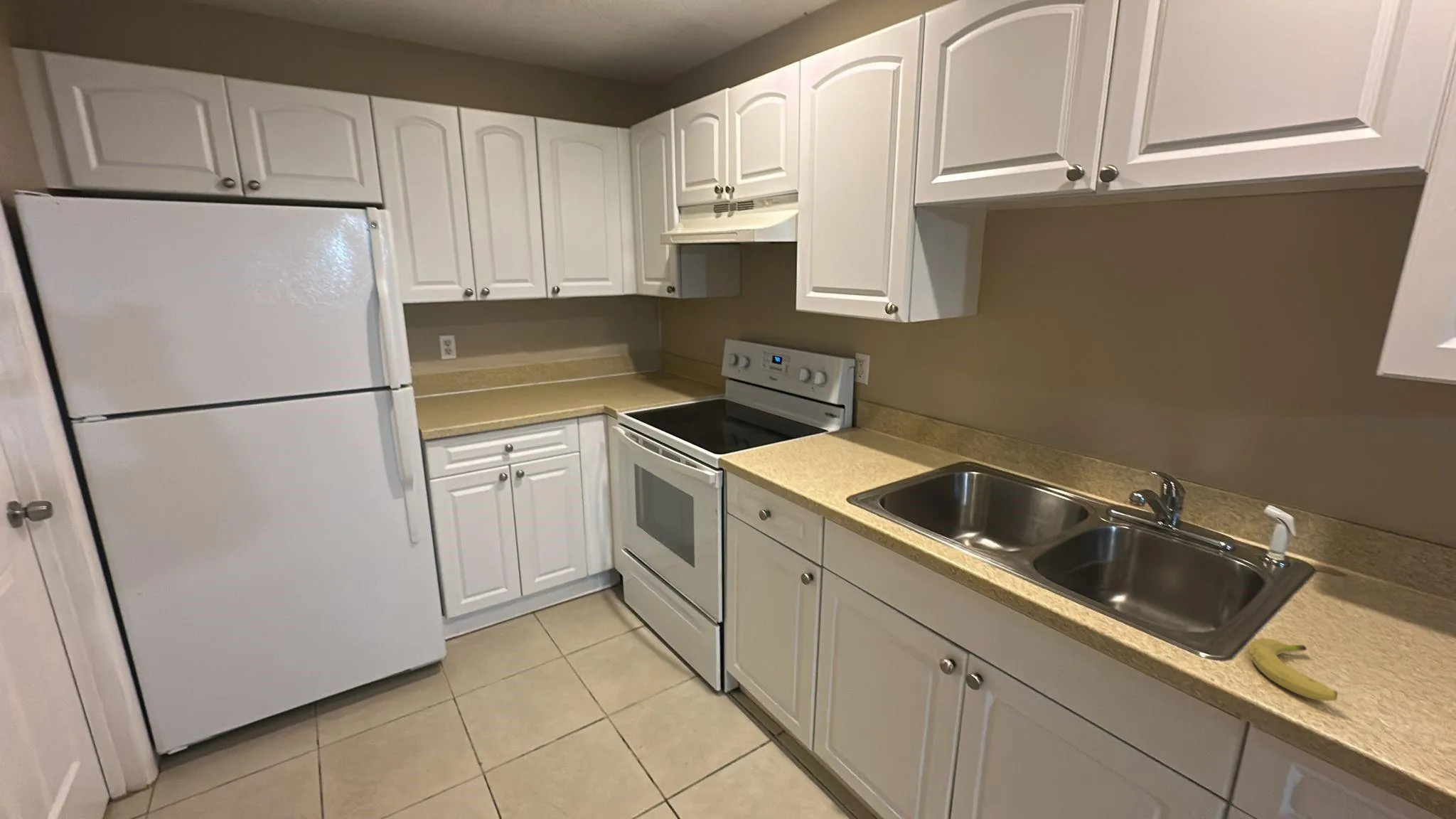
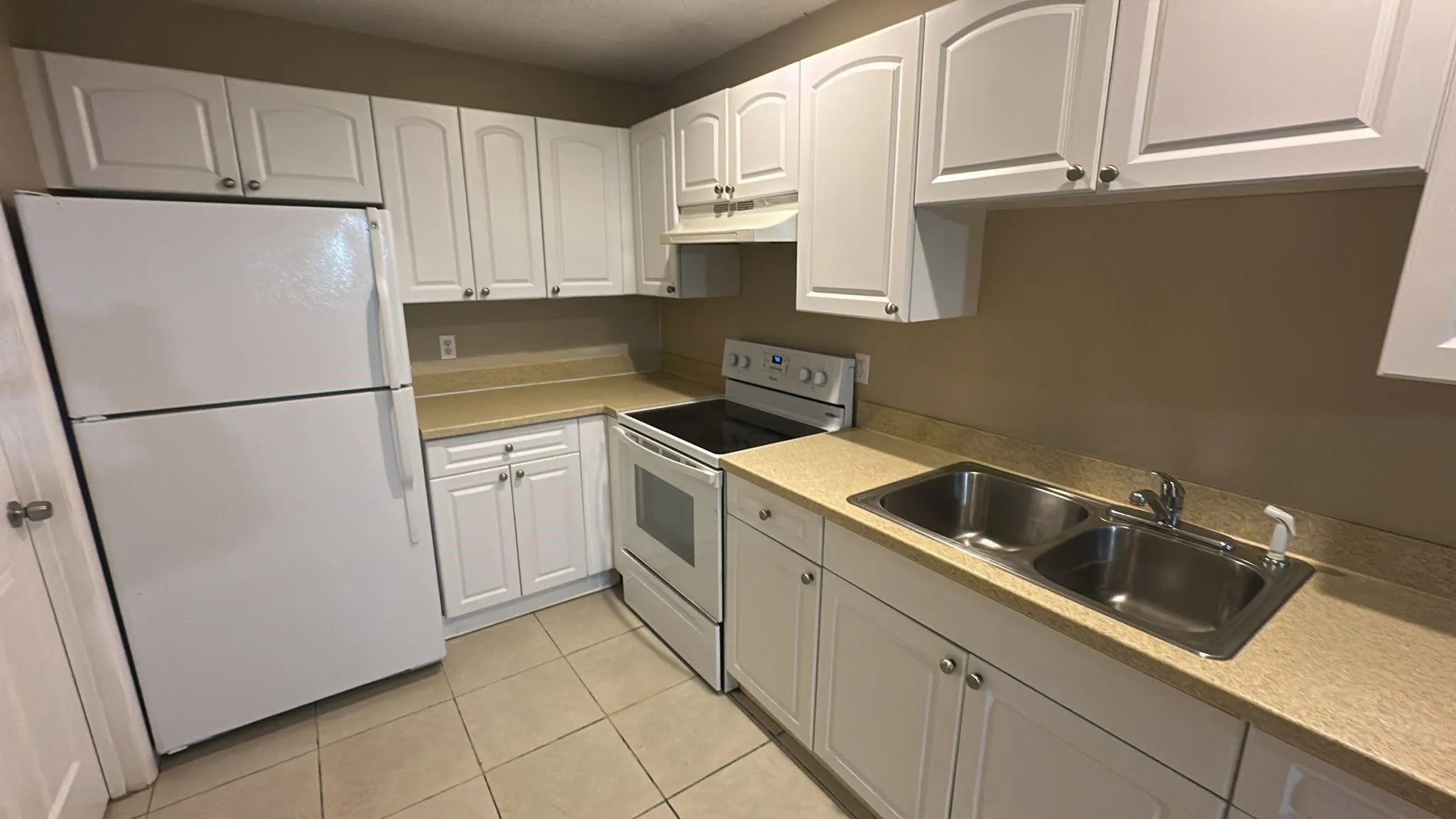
- fruit (1293, 669)
